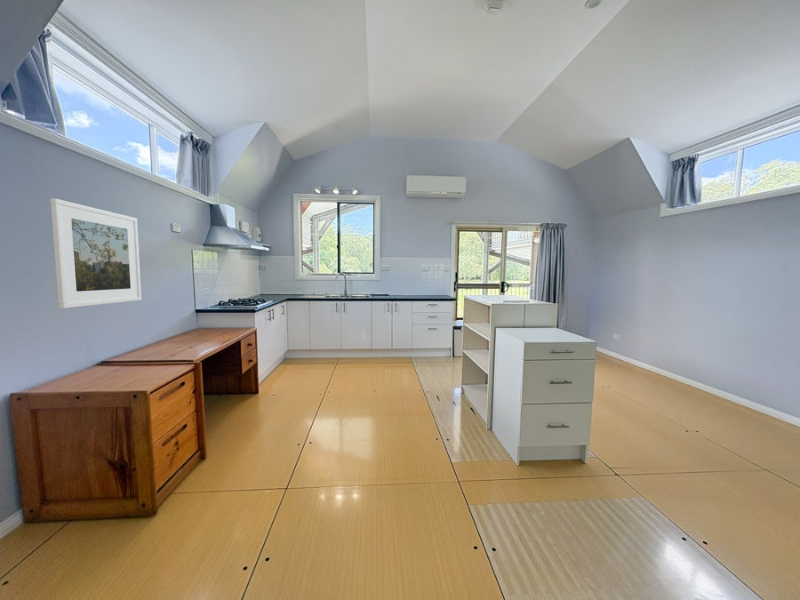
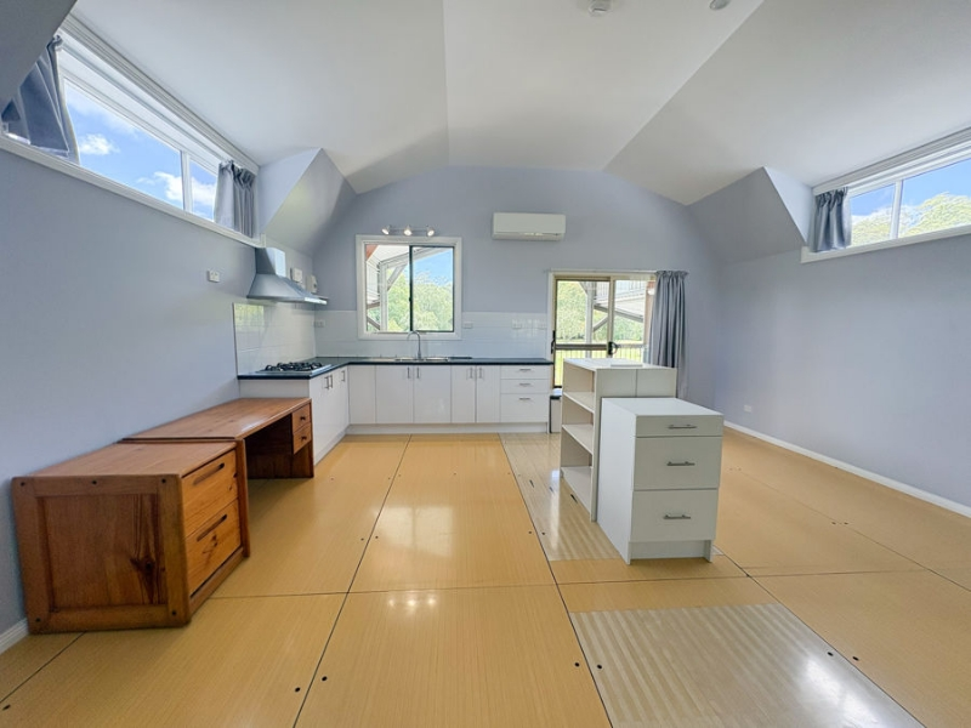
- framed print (103, 257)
